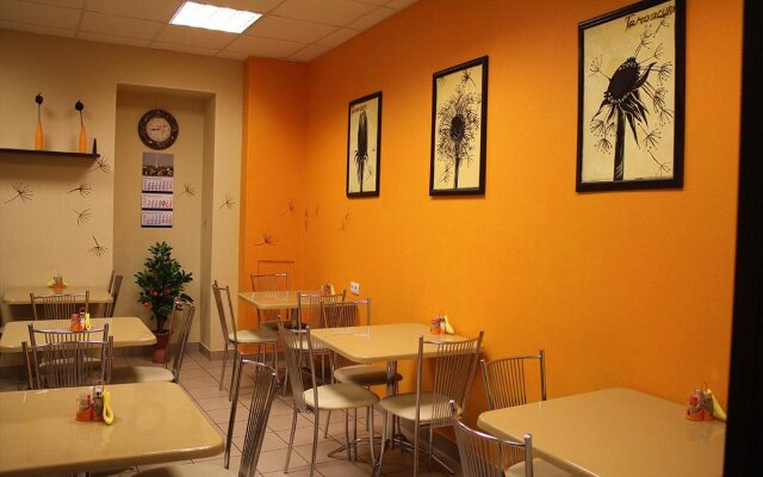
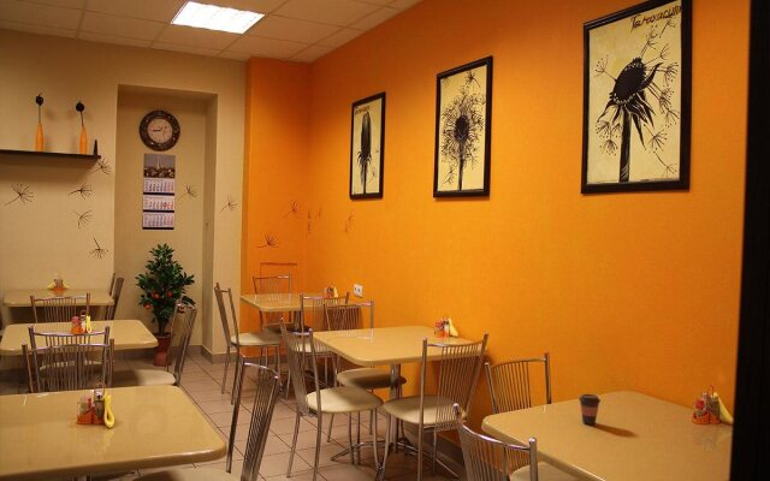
+ coffee cup (588, 409)
